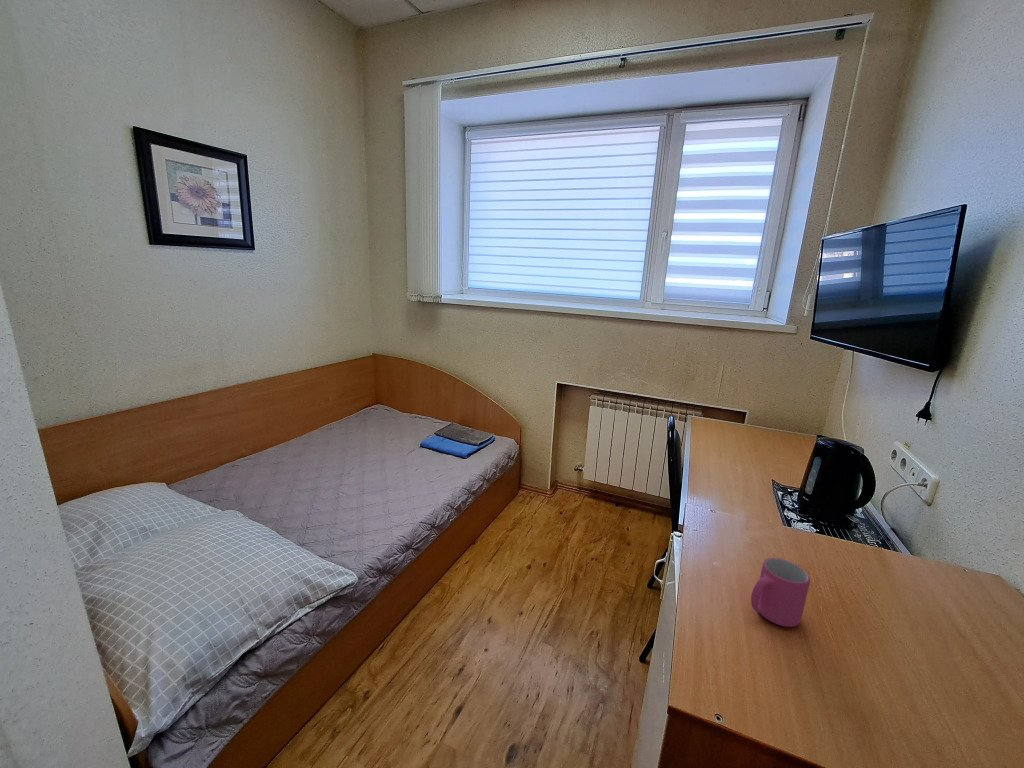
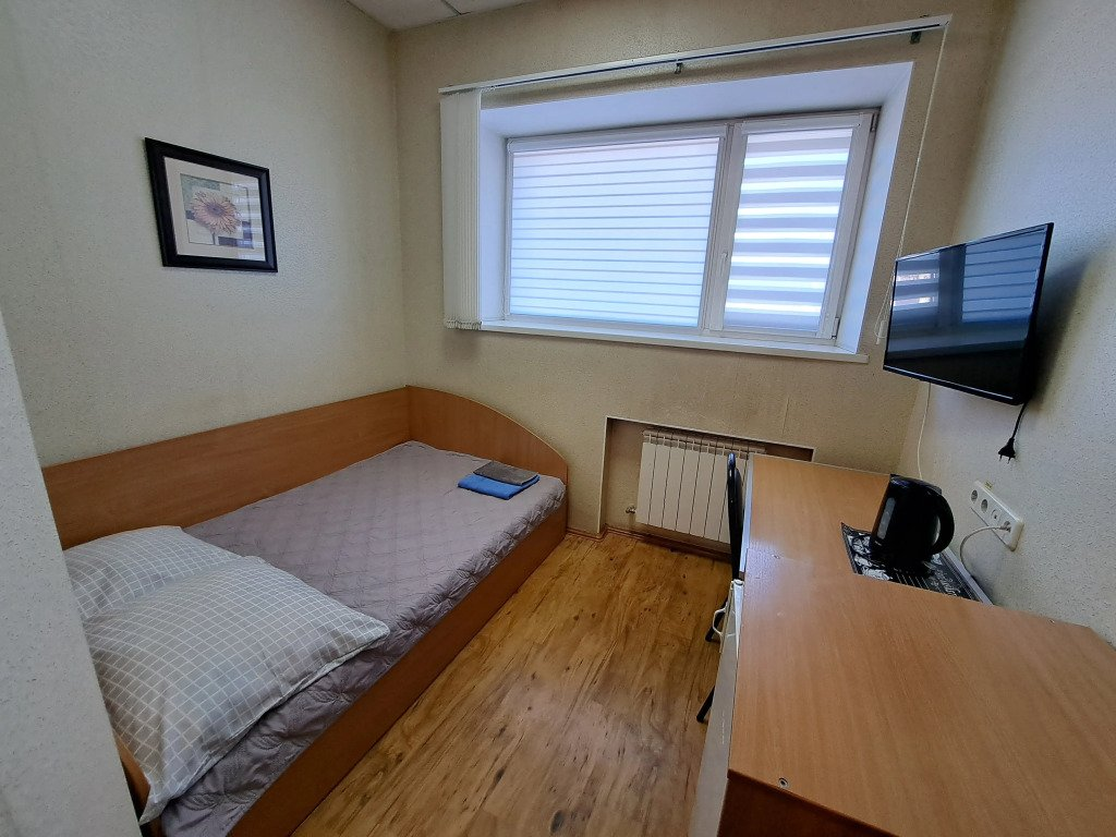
- mug (775, 593)
